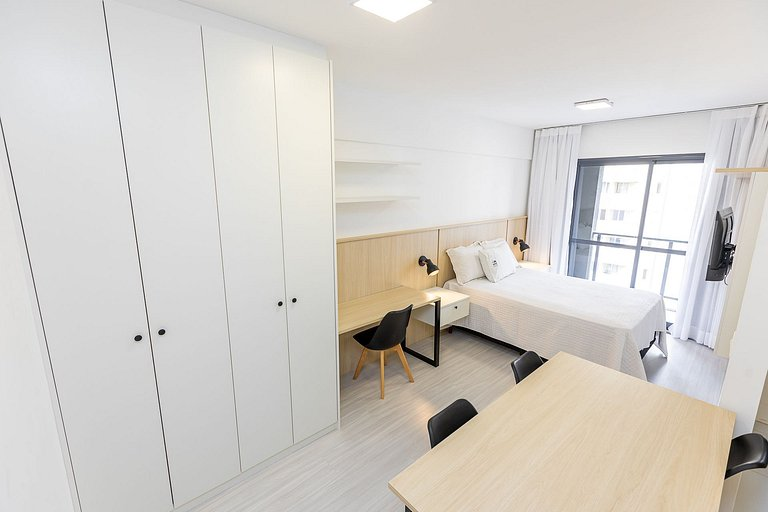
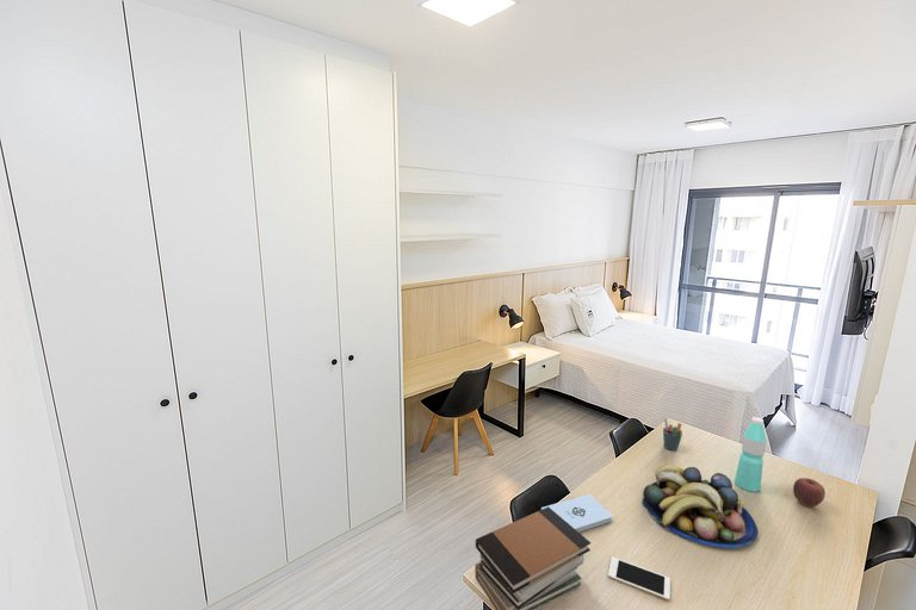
+ fruit bowl (699, 496)
+ pen holder (671, 435)
+ cell phone (638, 577)
+ notepad (576, 513)
+ book stack (531, 560)
+ water bottle (751, 452)
+ apple (809, 491)
